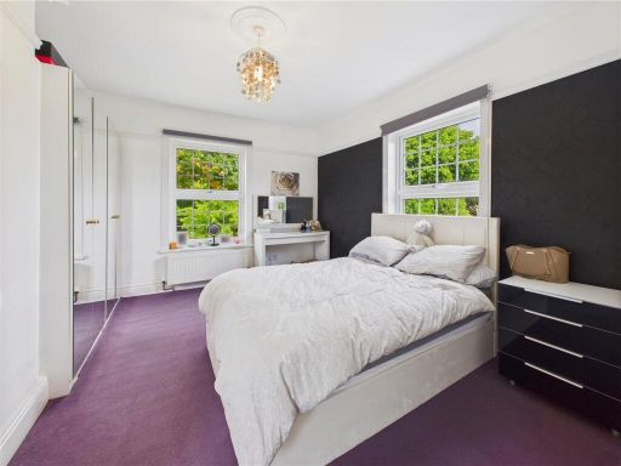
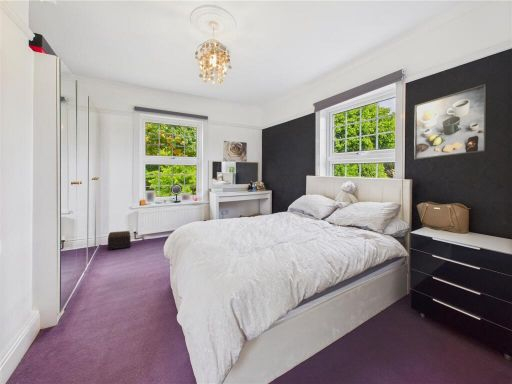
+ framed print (446, 126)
+ footstool (119, 239)
